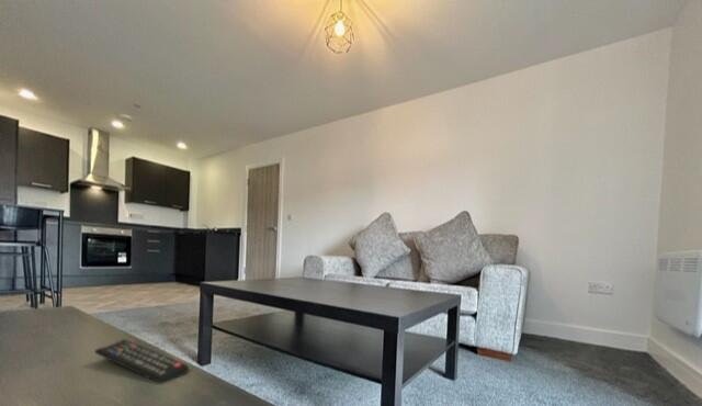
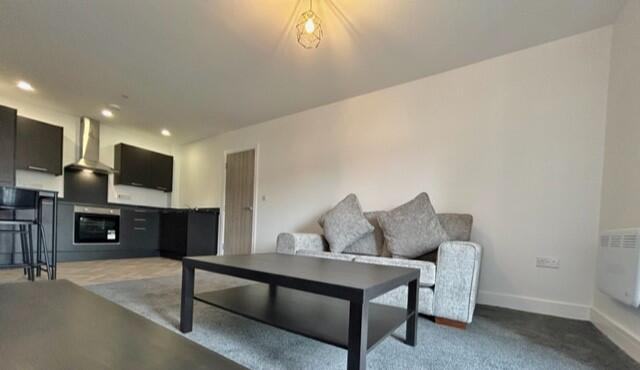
- remote control (139, 361)
